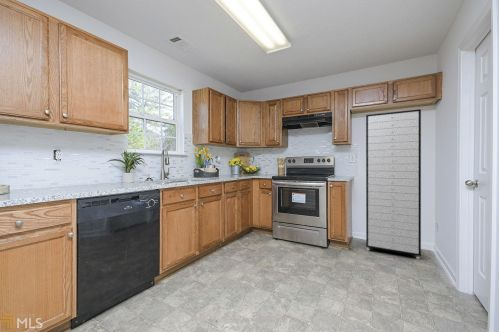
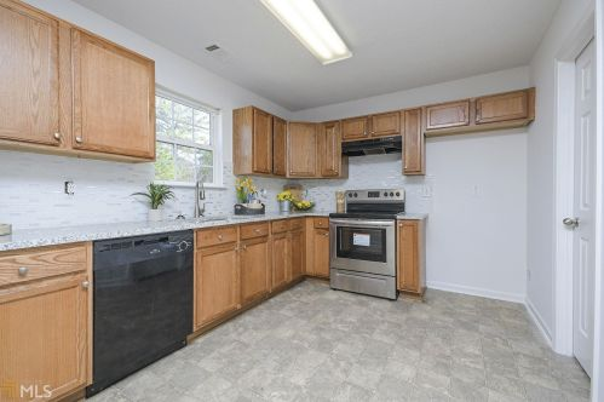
- storage cabinet (391, 182)
